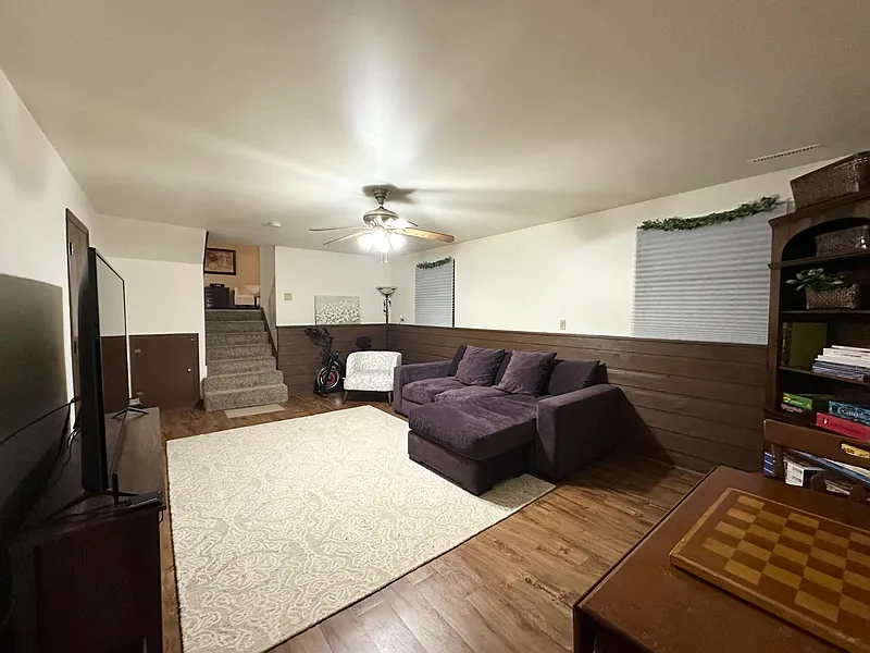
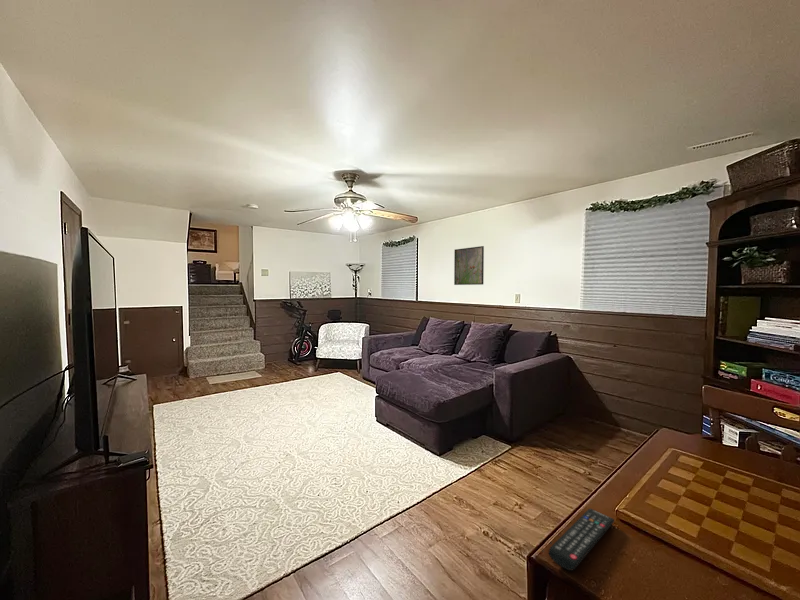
+ remote control (583, 536)
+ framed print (468, 266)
